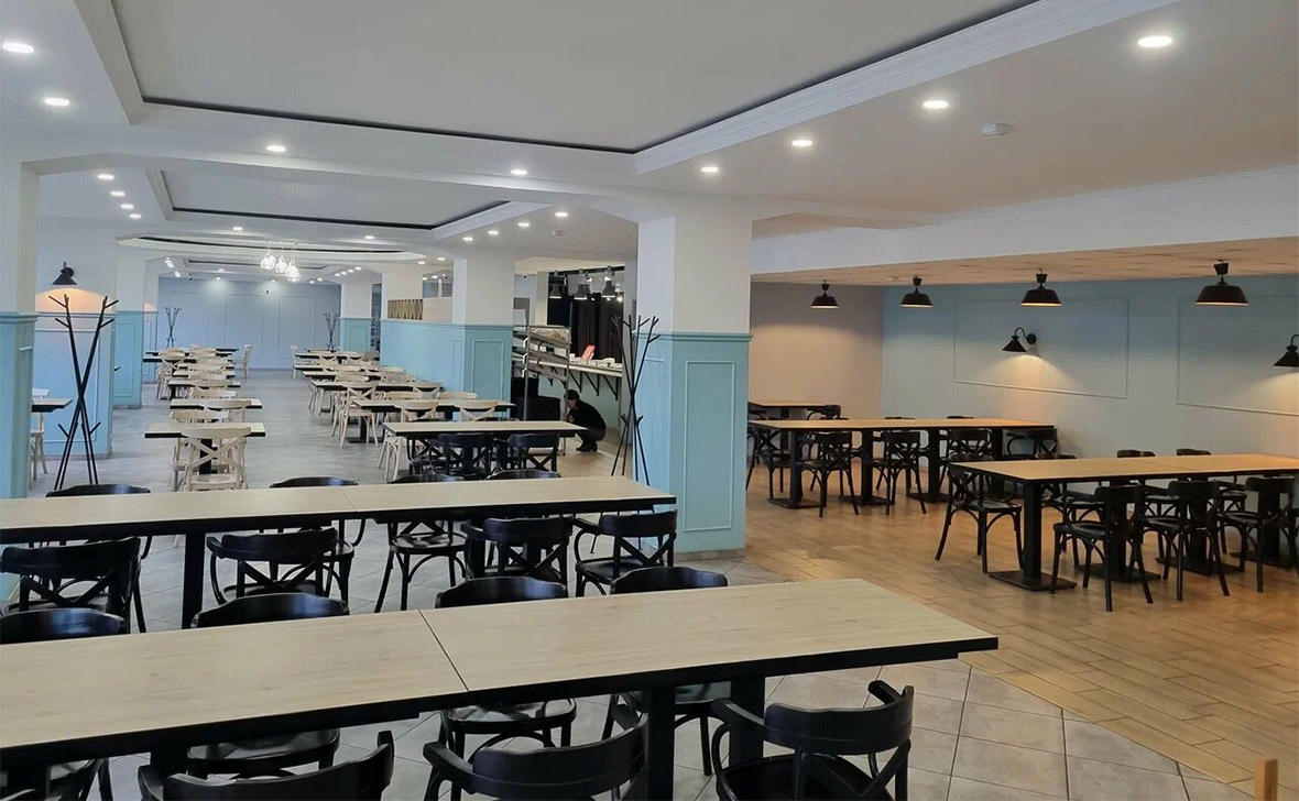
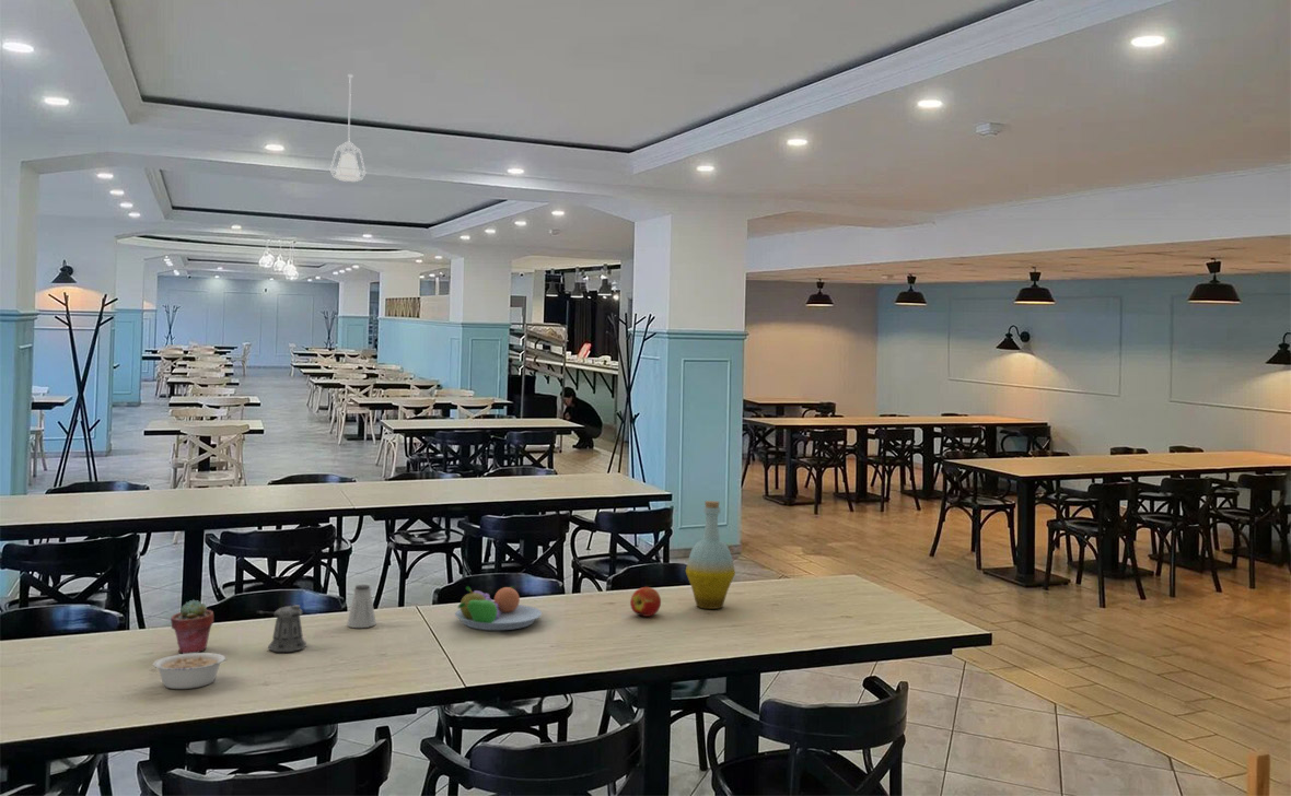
+ saltshaker (361, 605)
+ legume (191, 669)
+ apple (646, 601)
+ bottle (710, 553)
+ pepper shaker (284, 625)
+ pendant lamp (349, 127)
+ fruit bowl (495, 605)
+ potted succulent (193, 624)
